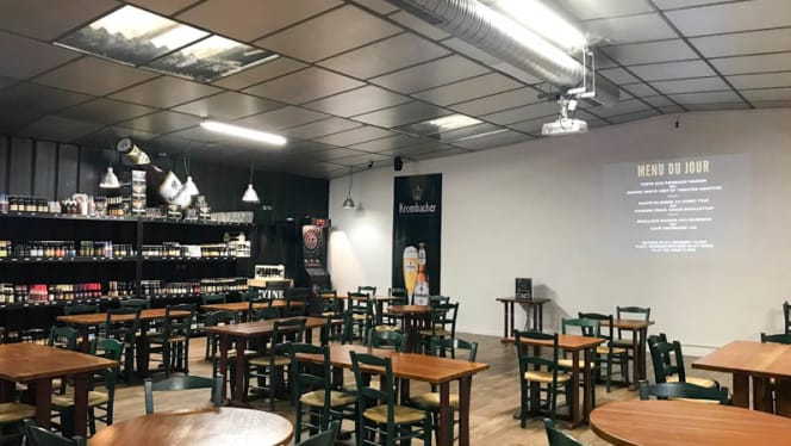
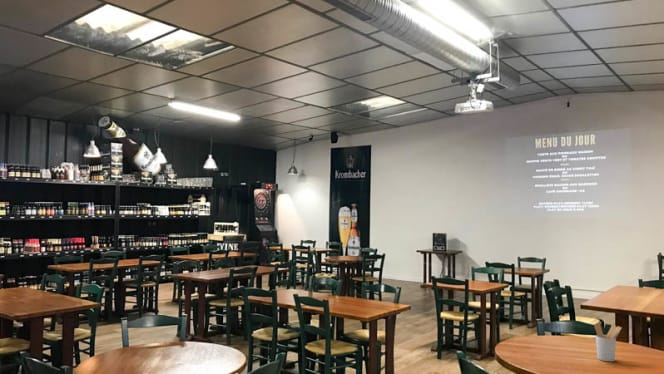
+ utensil holder (609, 342)
